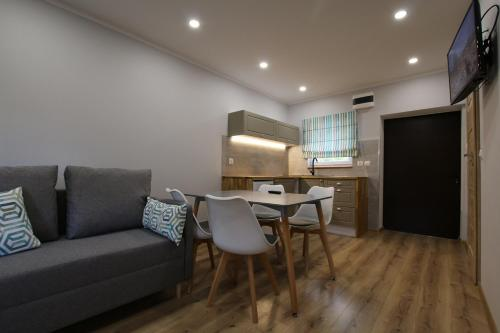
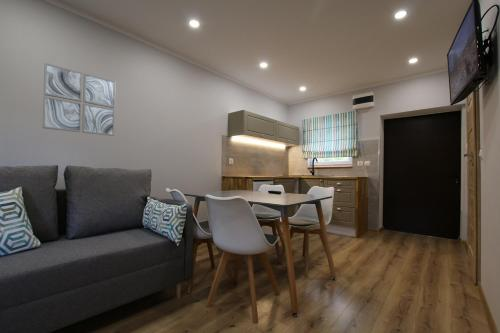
+ wall art (81, 103)
